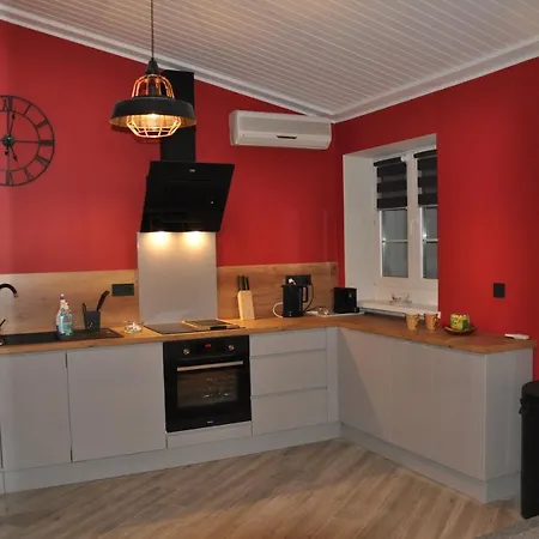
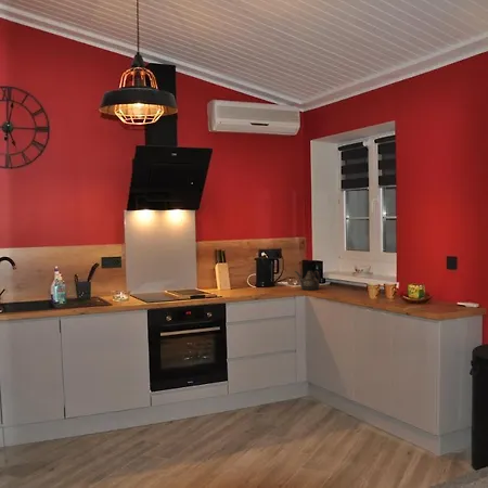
+ teapot (307, 279)
